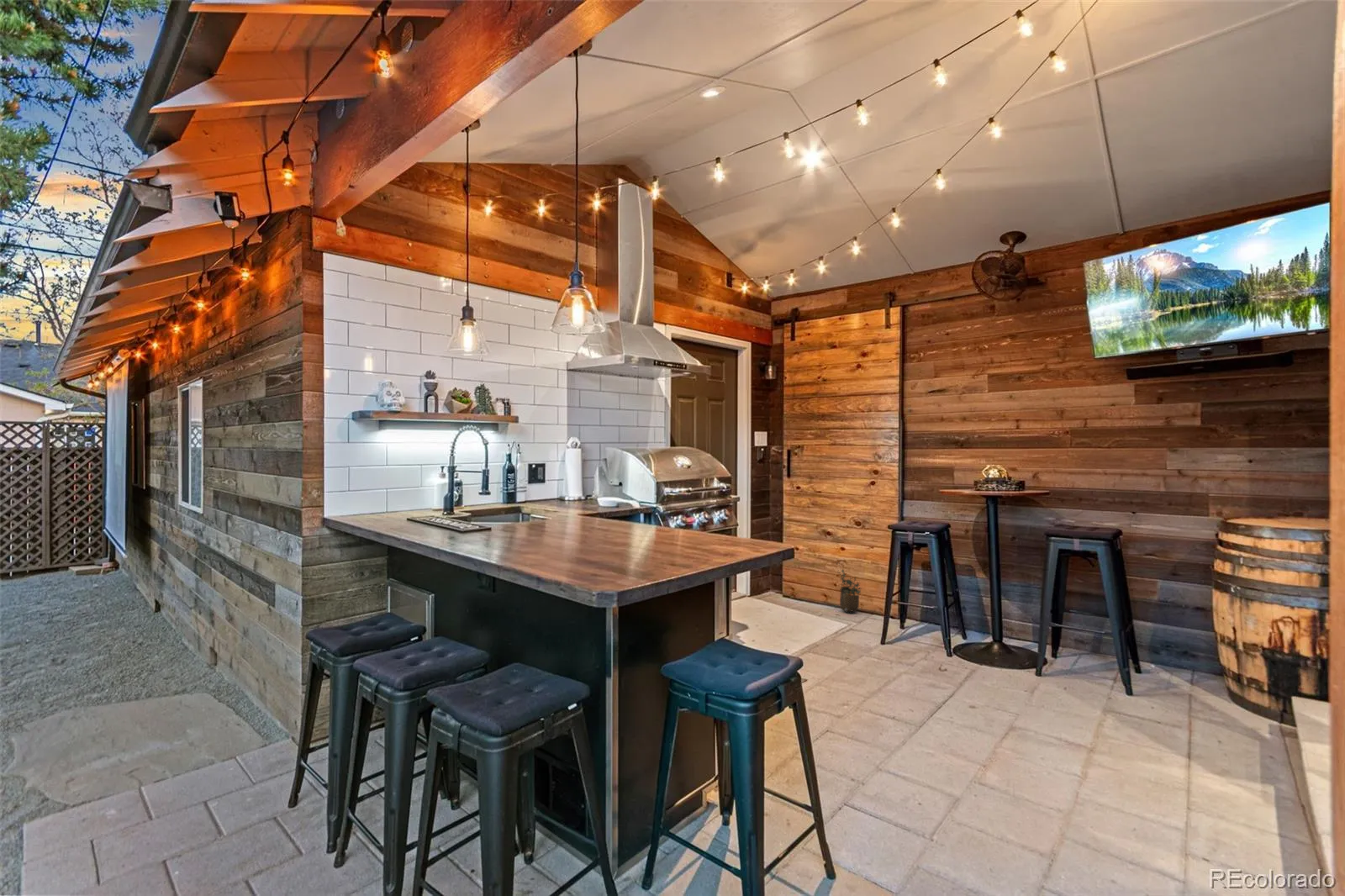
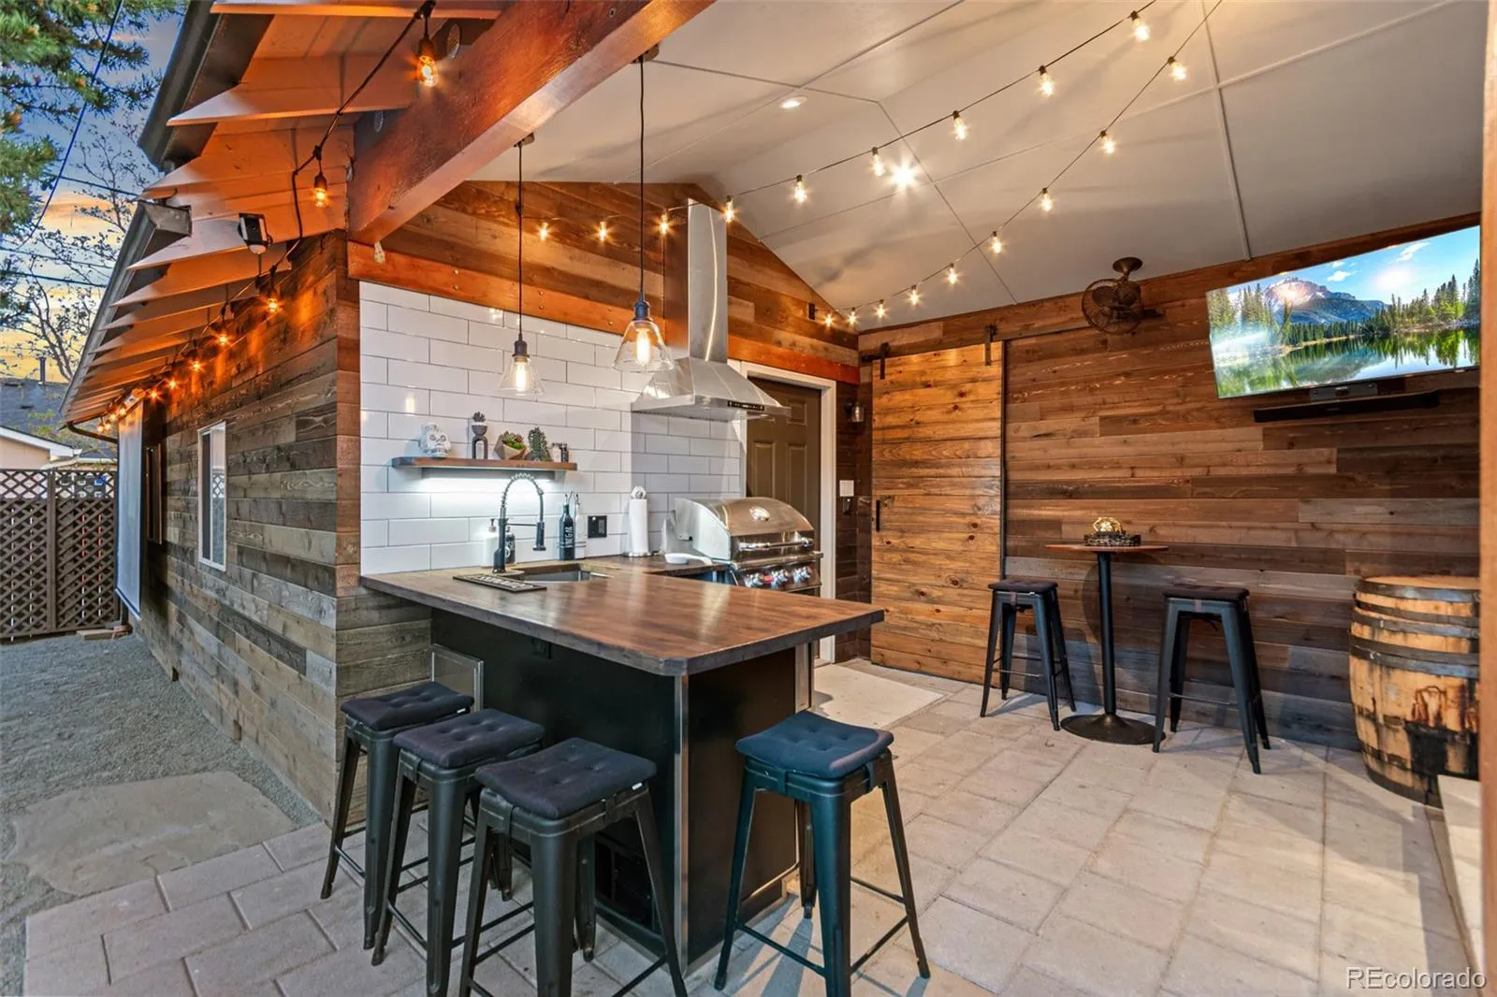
- potted plant (848, 588)
